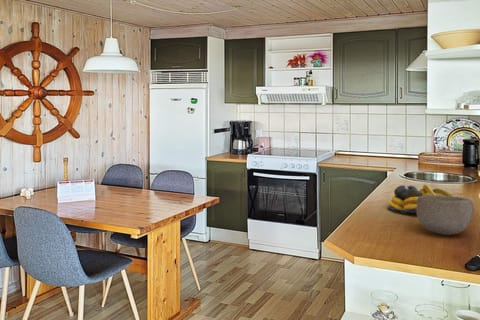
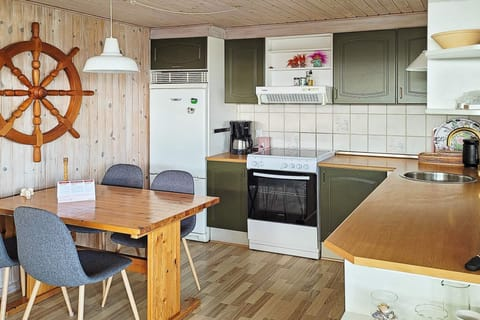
- fruit bowl (422, 195)
- bowl (444, 215)
